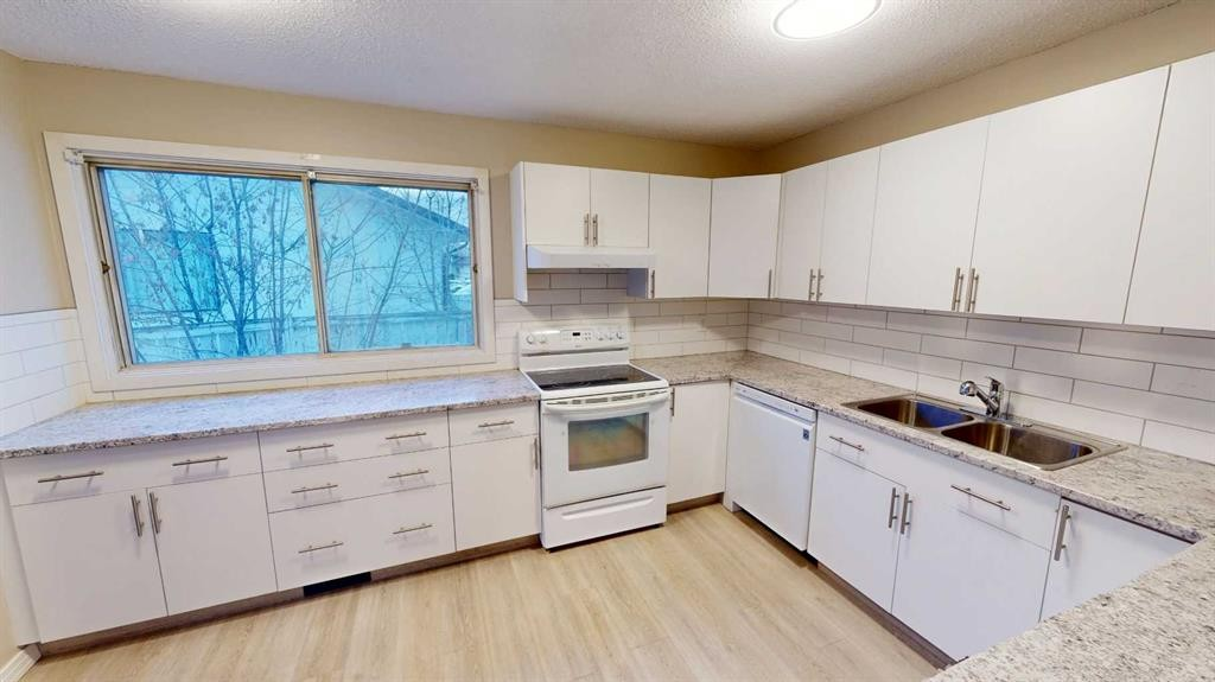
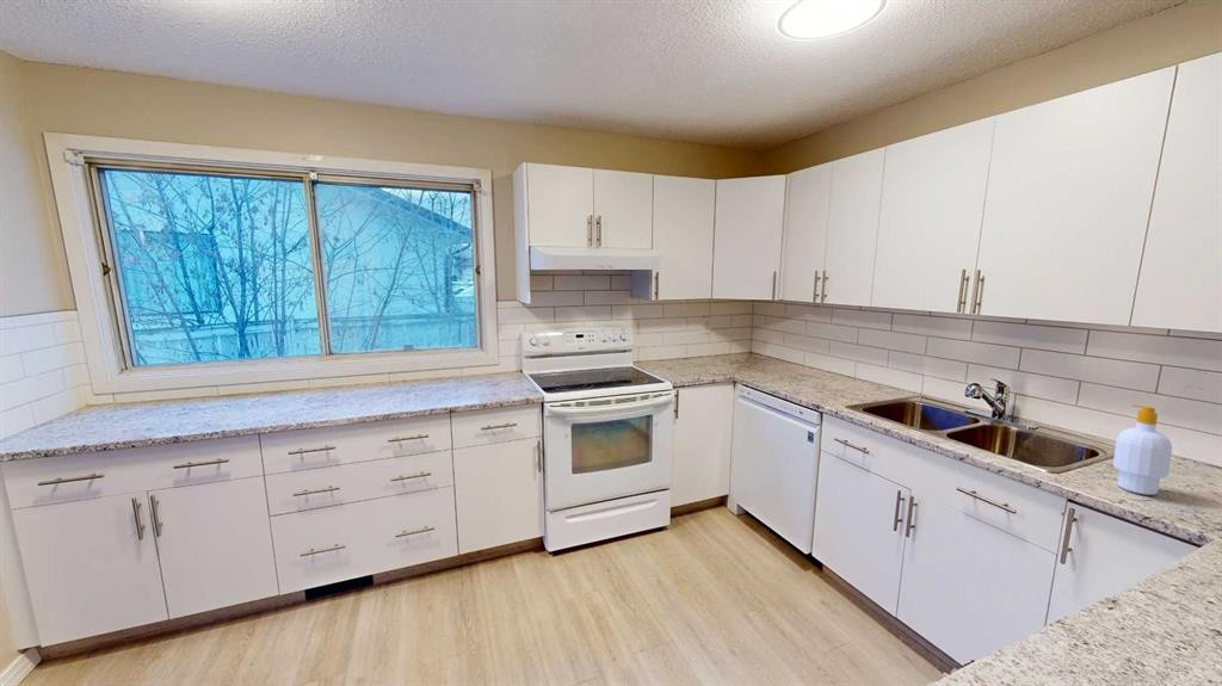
+ soap bottle (1142, 449)
